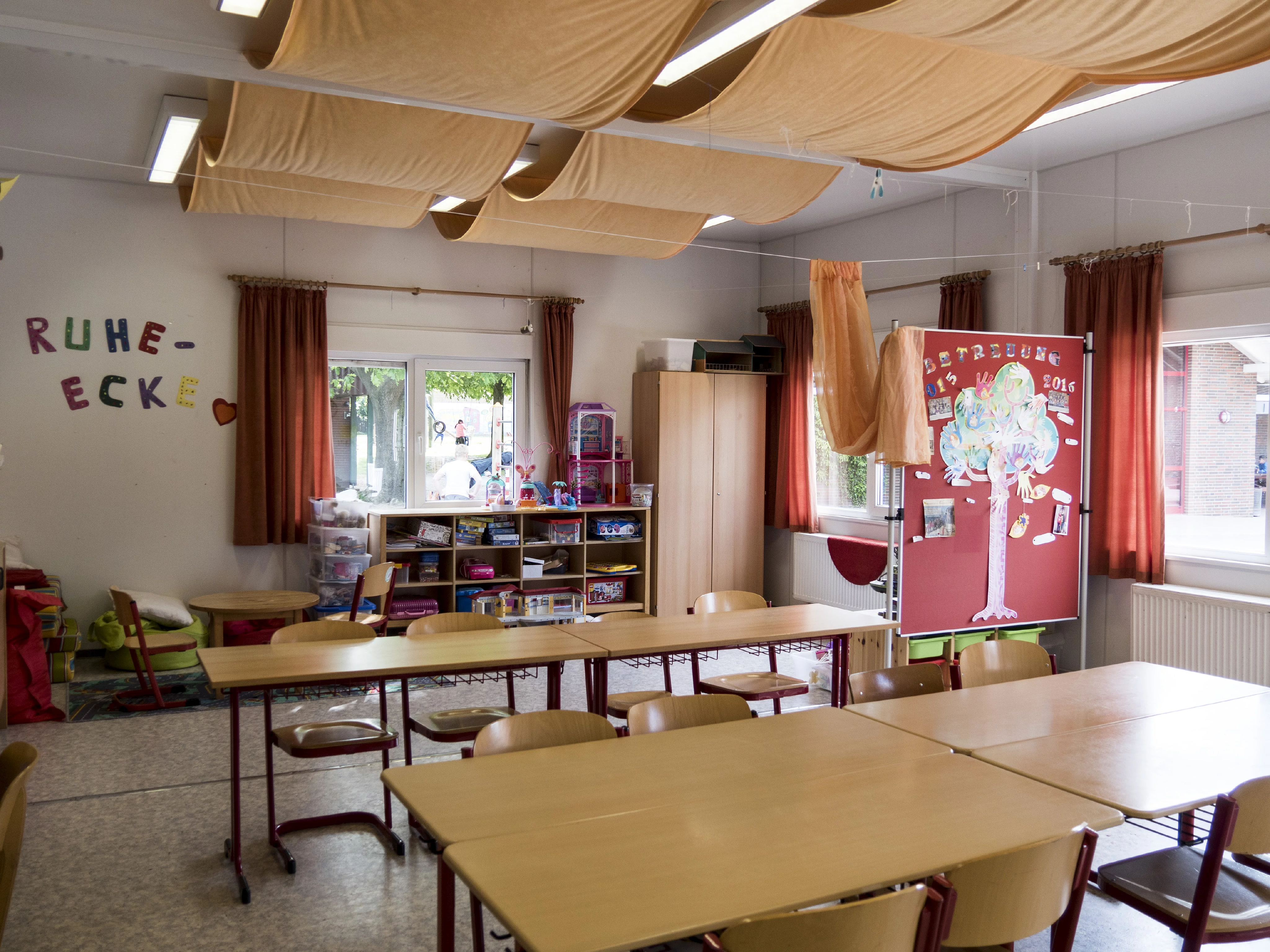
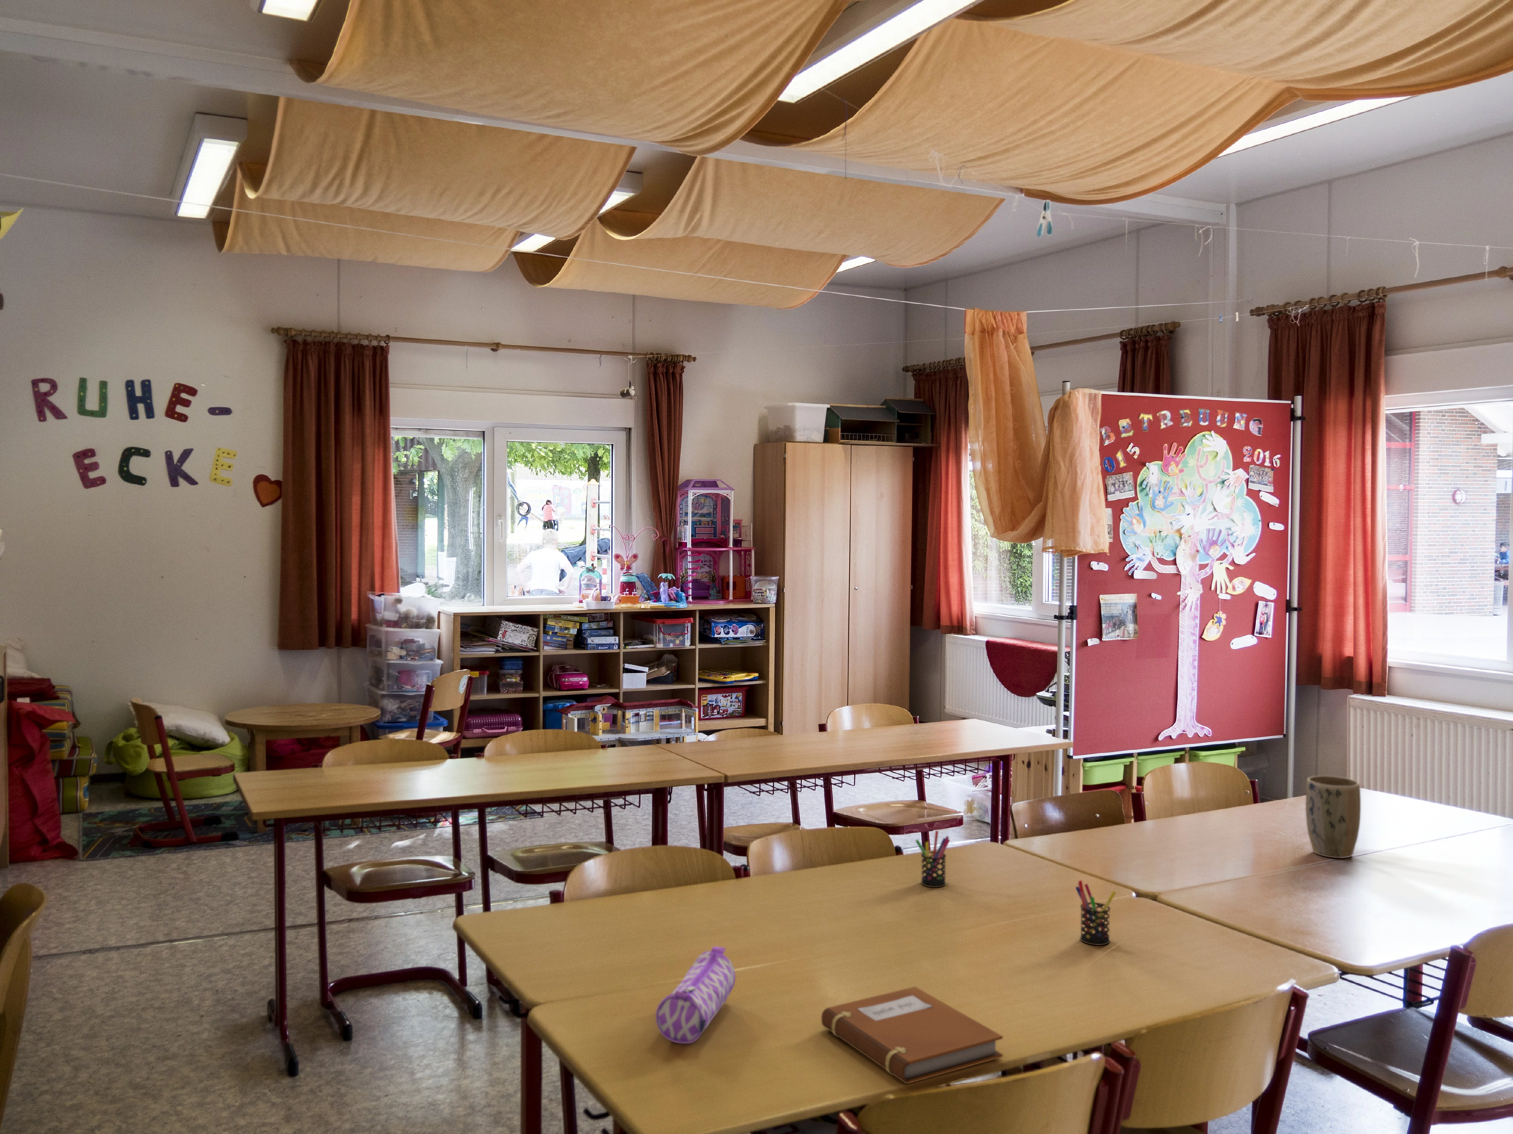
+ pencil case (697, 995)
+ notebook (907, 1030)
+ plant pot (1333, 817)
+ pen holder (930, 858)
+ pen holder (1092, 911)
